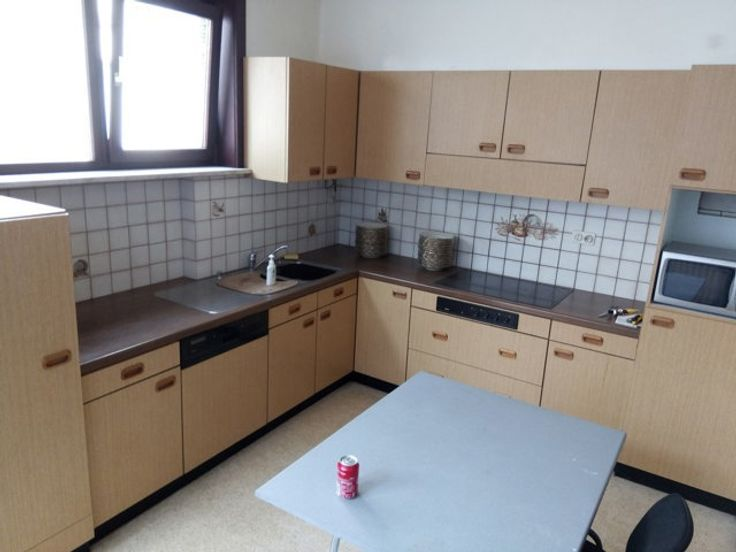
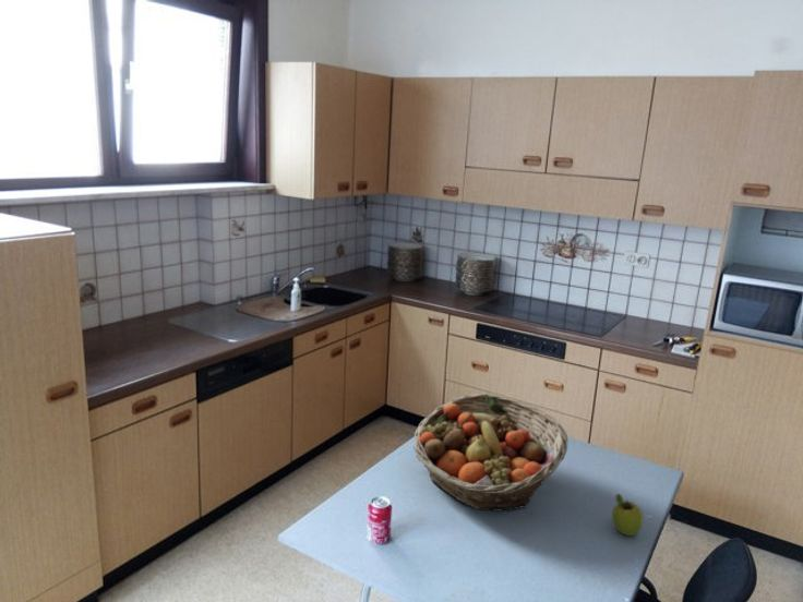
+ fruit (625, 514)
+ fruit basket (487, 448)
